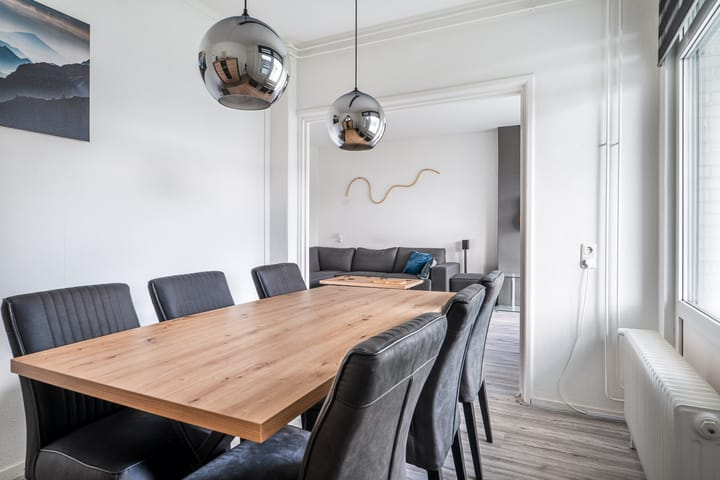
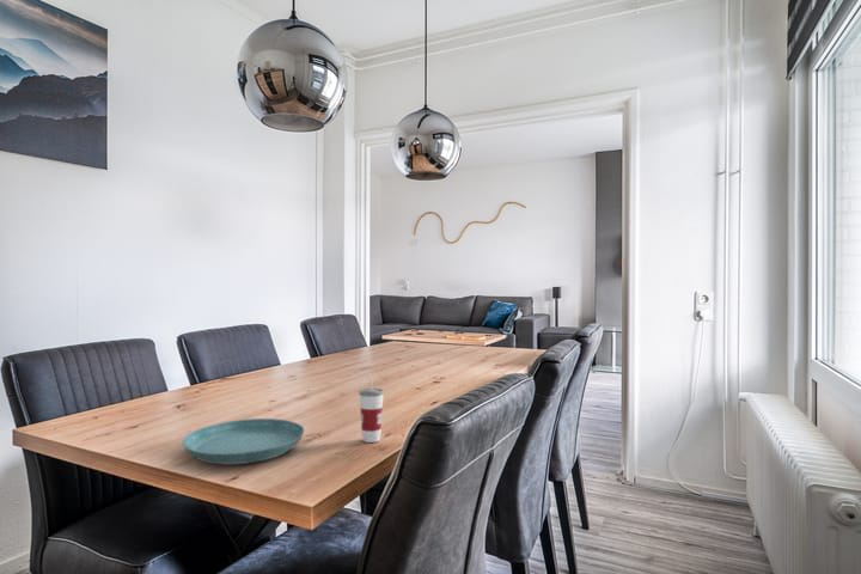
+ saucer (245, 440)
+ cup (371, 407)
